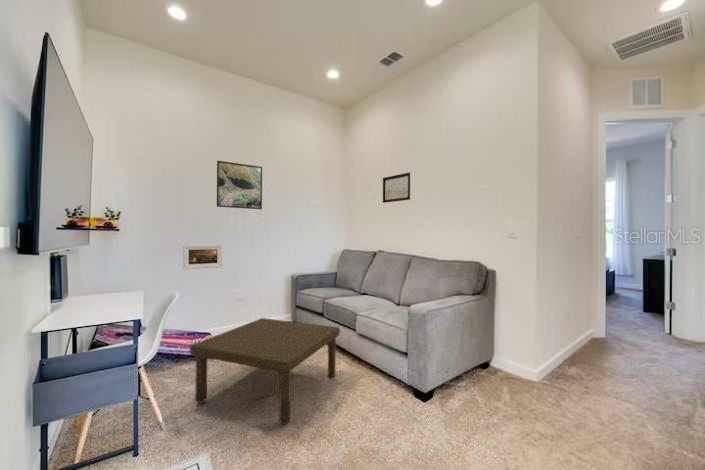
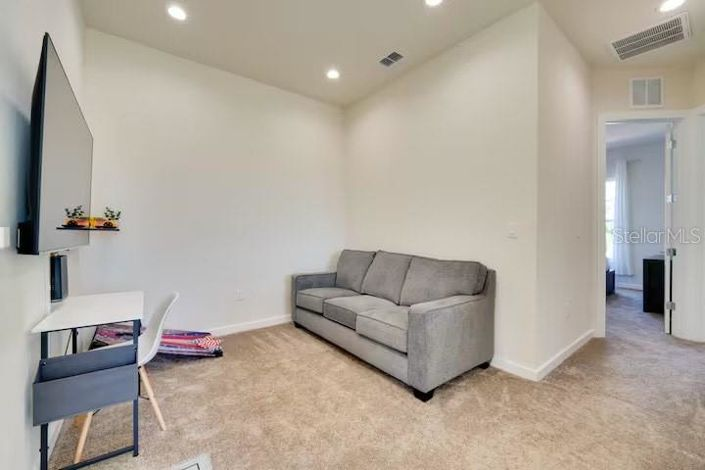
- wall art (395, 188)
- coffee table (271, 361)
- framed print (240, 186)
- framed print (203, 256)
